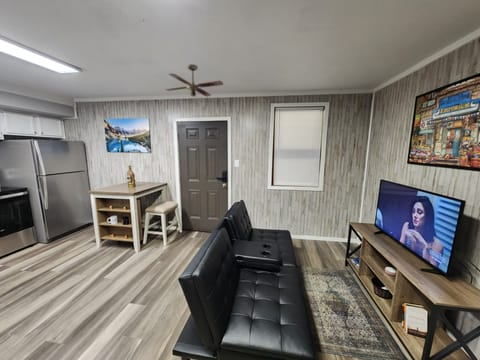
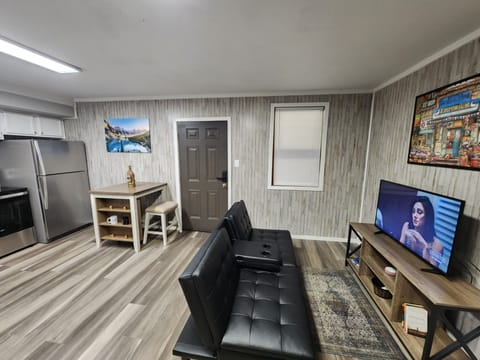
- ceiling fan (192, 81)
